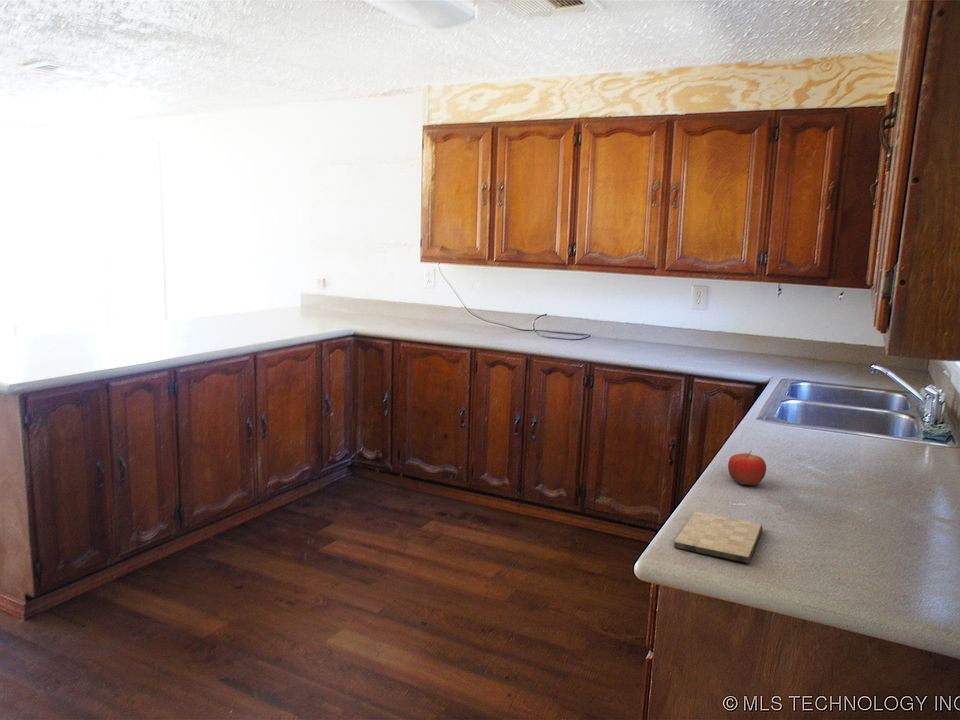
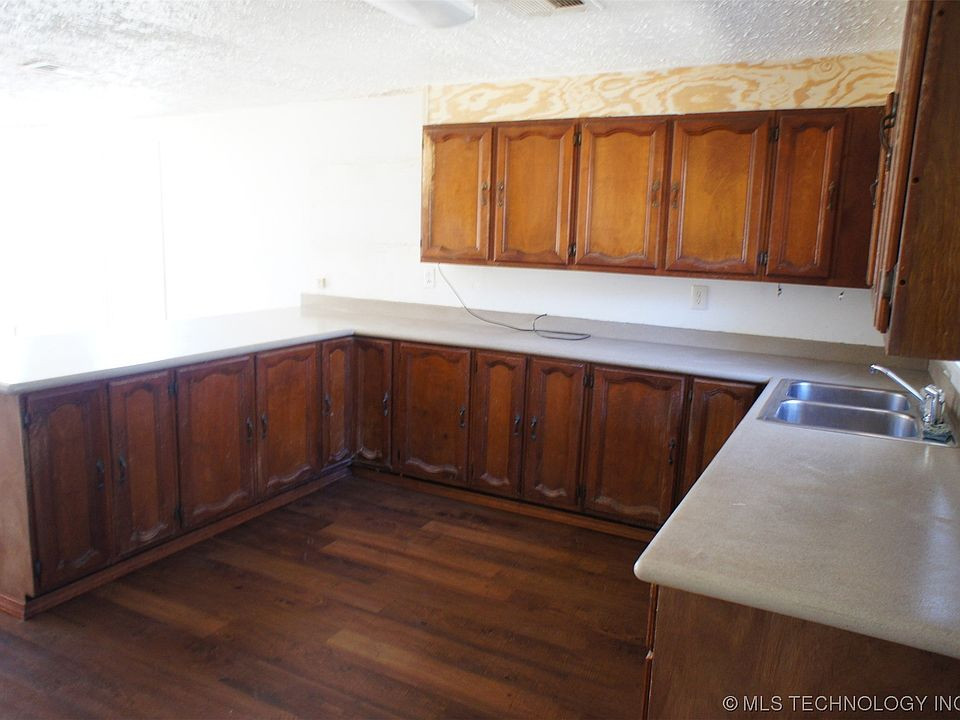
- cutting board (719, 535)
- fruit (747, 466)
